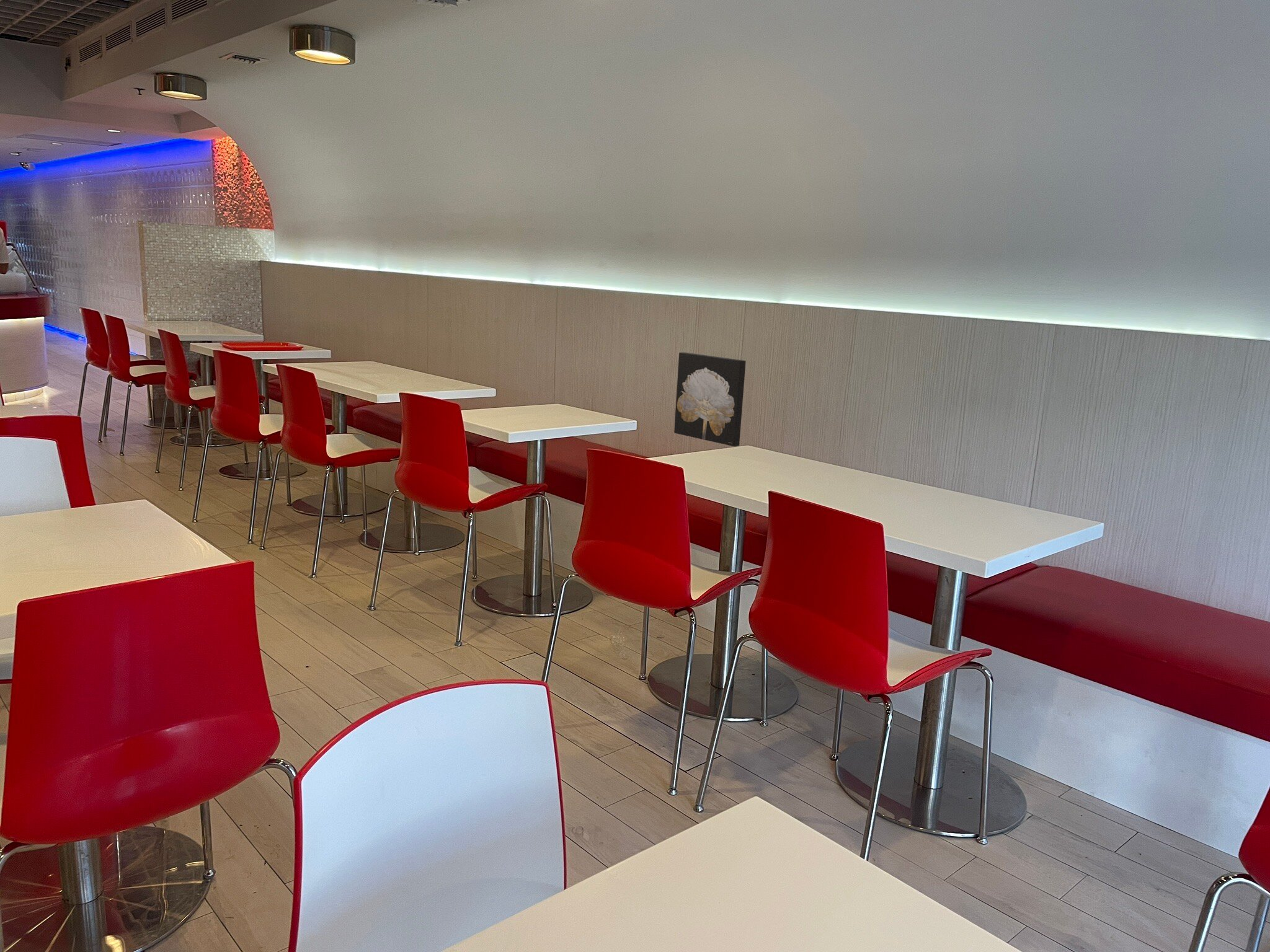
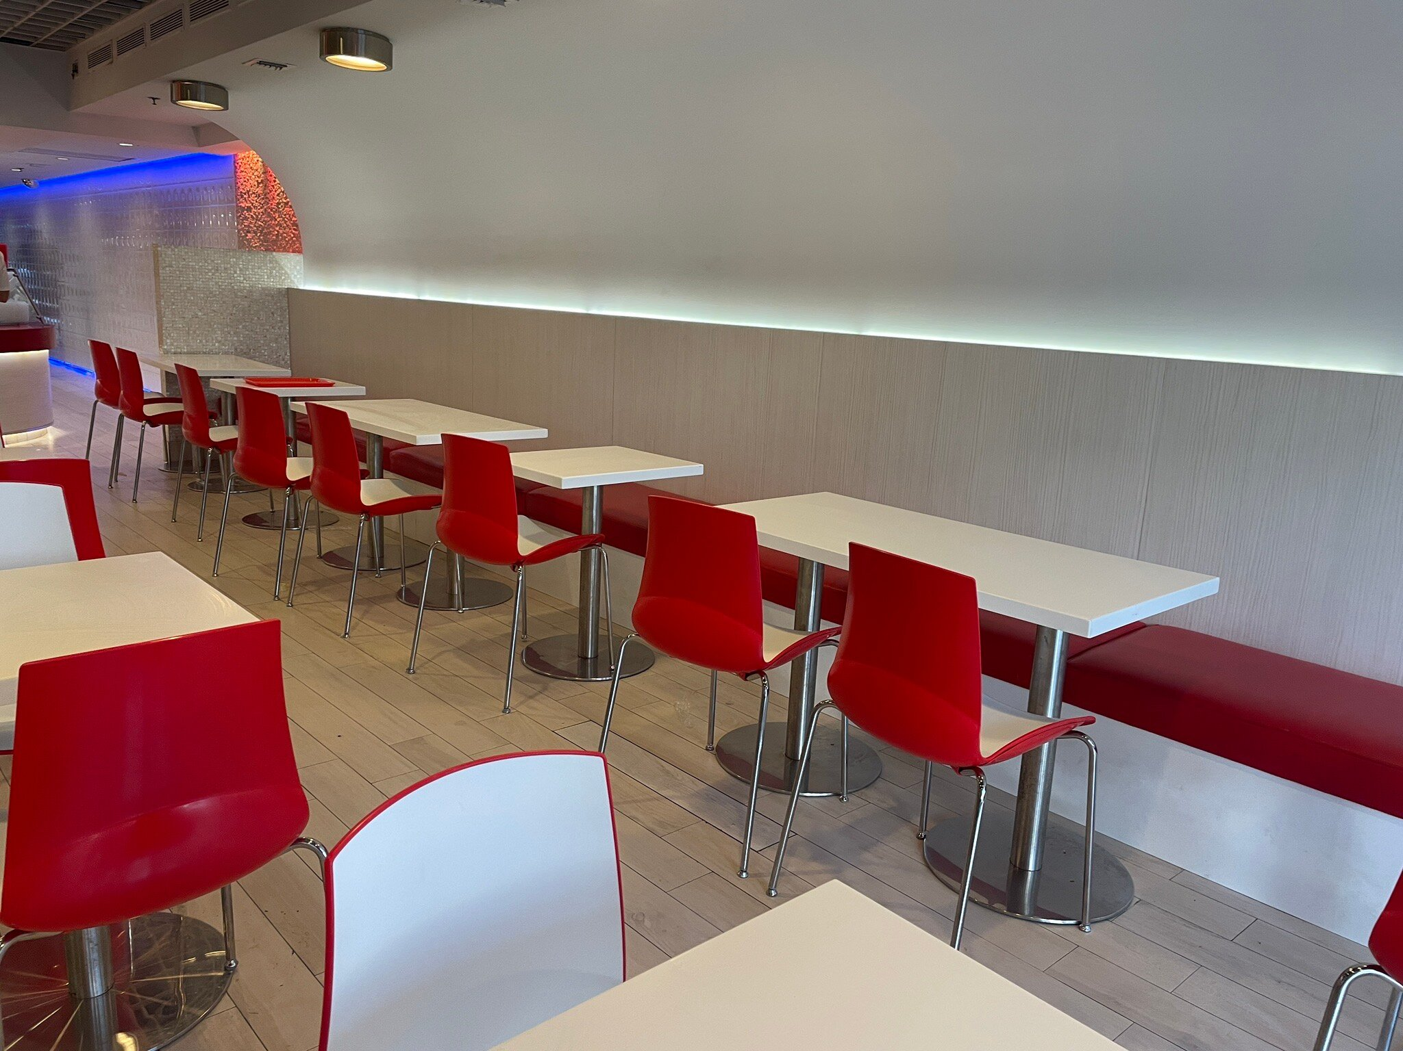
- wall art (709, 398)
